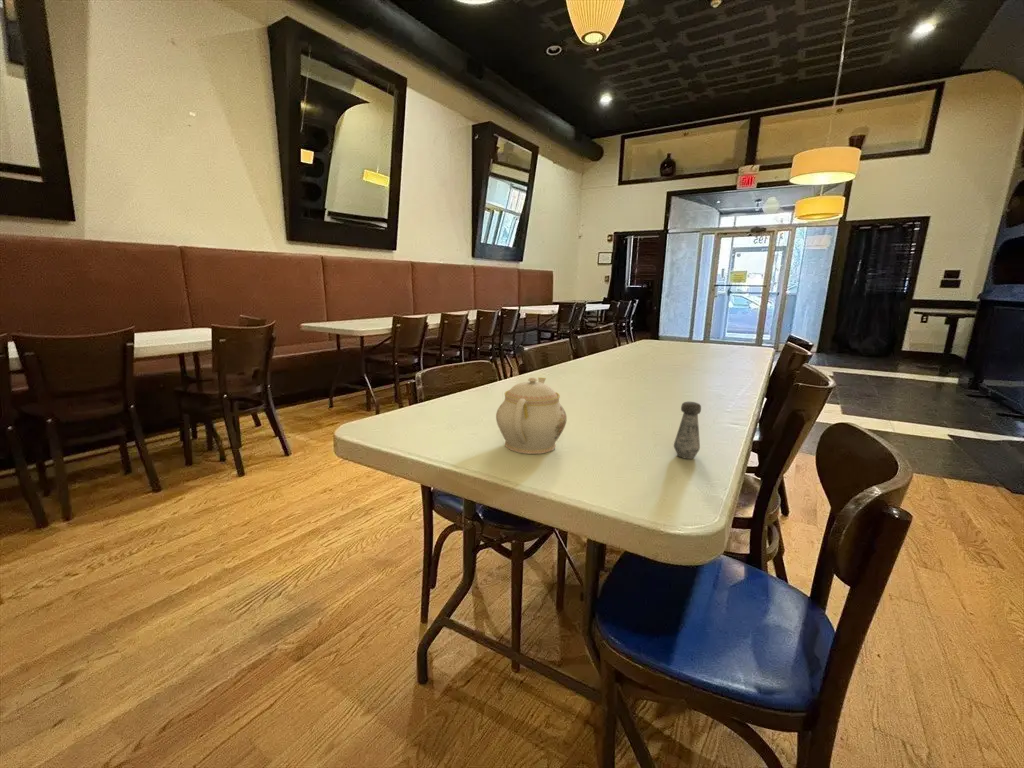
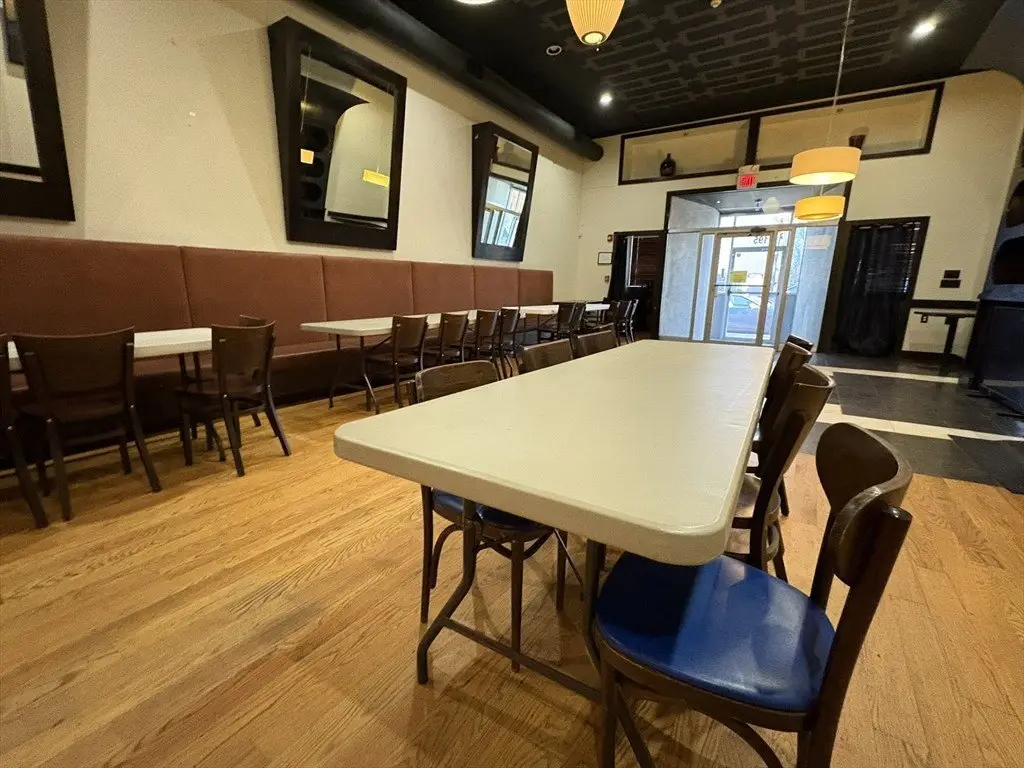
- teapot (530, 412)
- salt shaker (688, 429)
